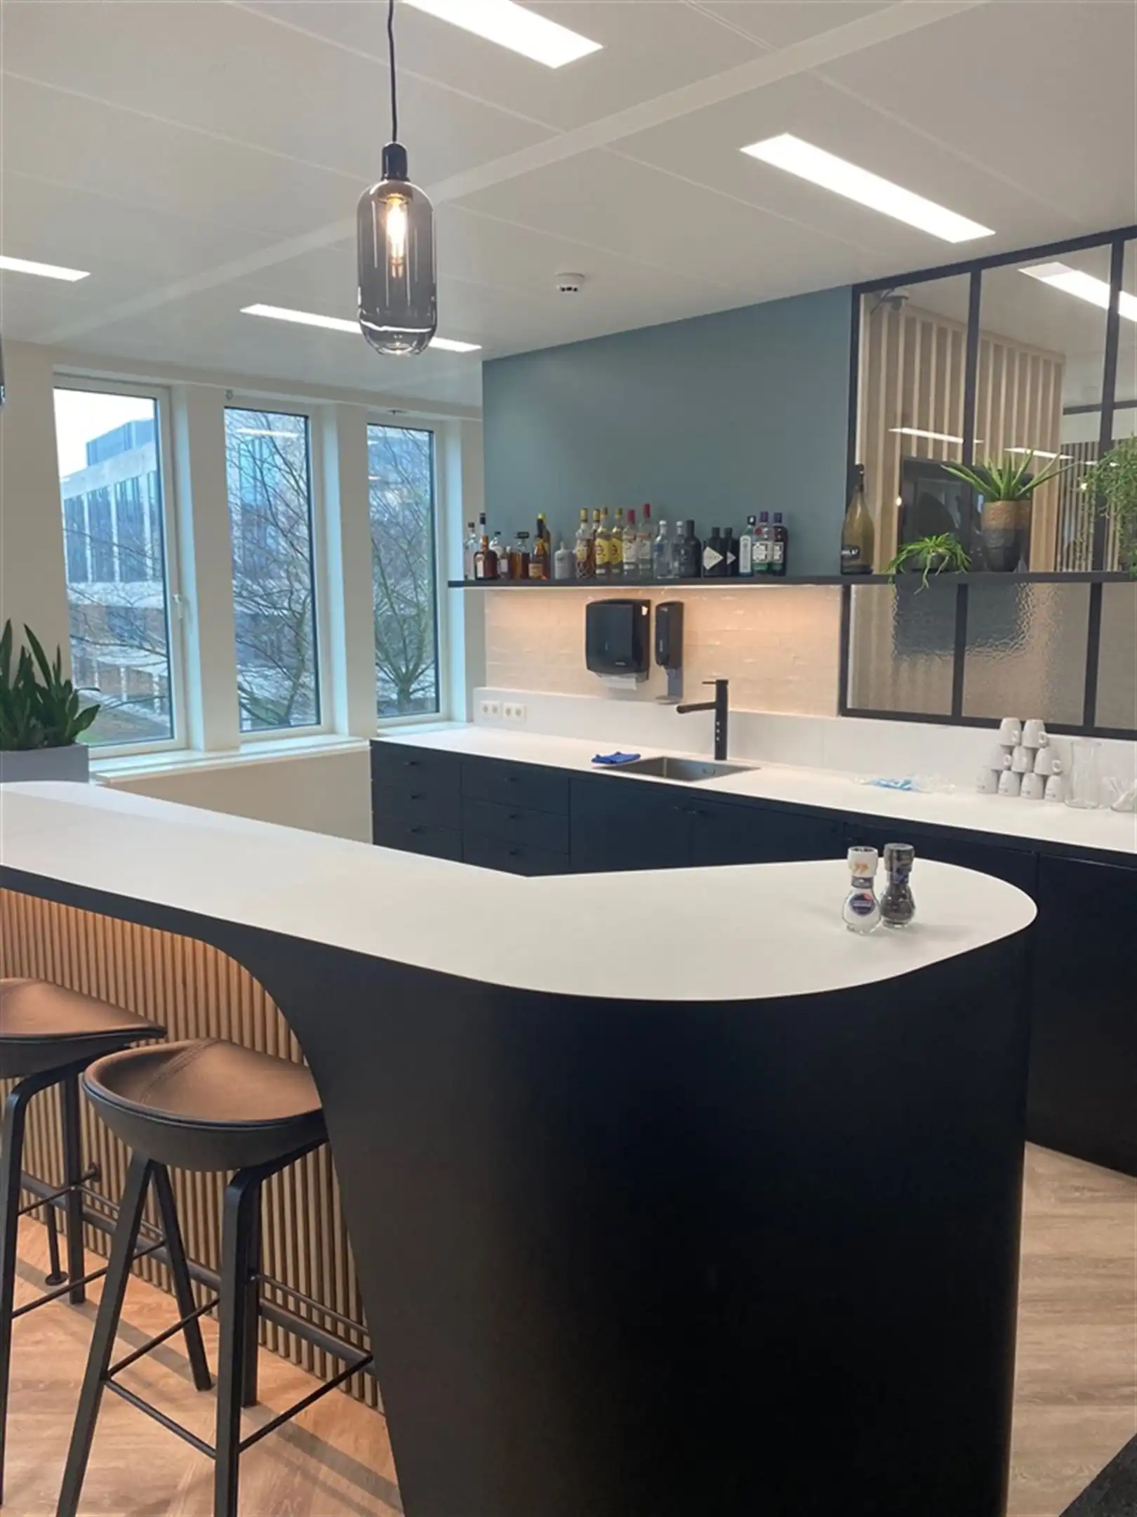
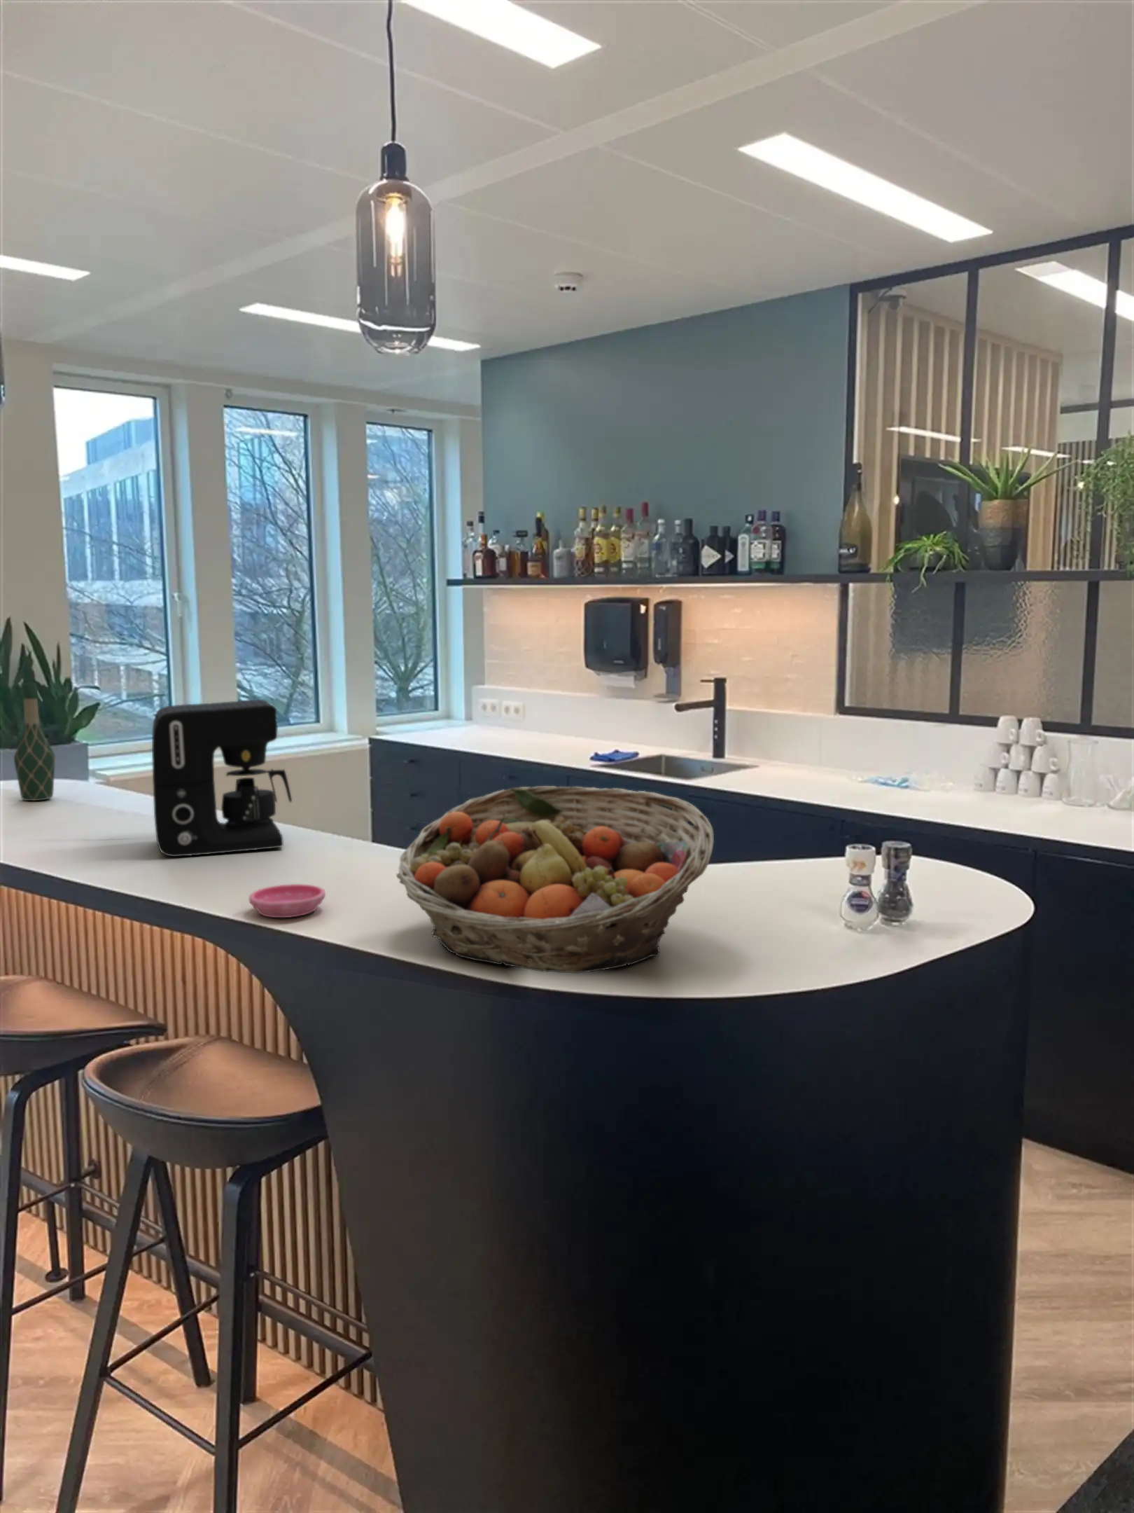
+ saucer (287, 902)
+ wine bottle (33, 741)
+ fruit basket (553, 871)
+ coffee maker (226, 774)
